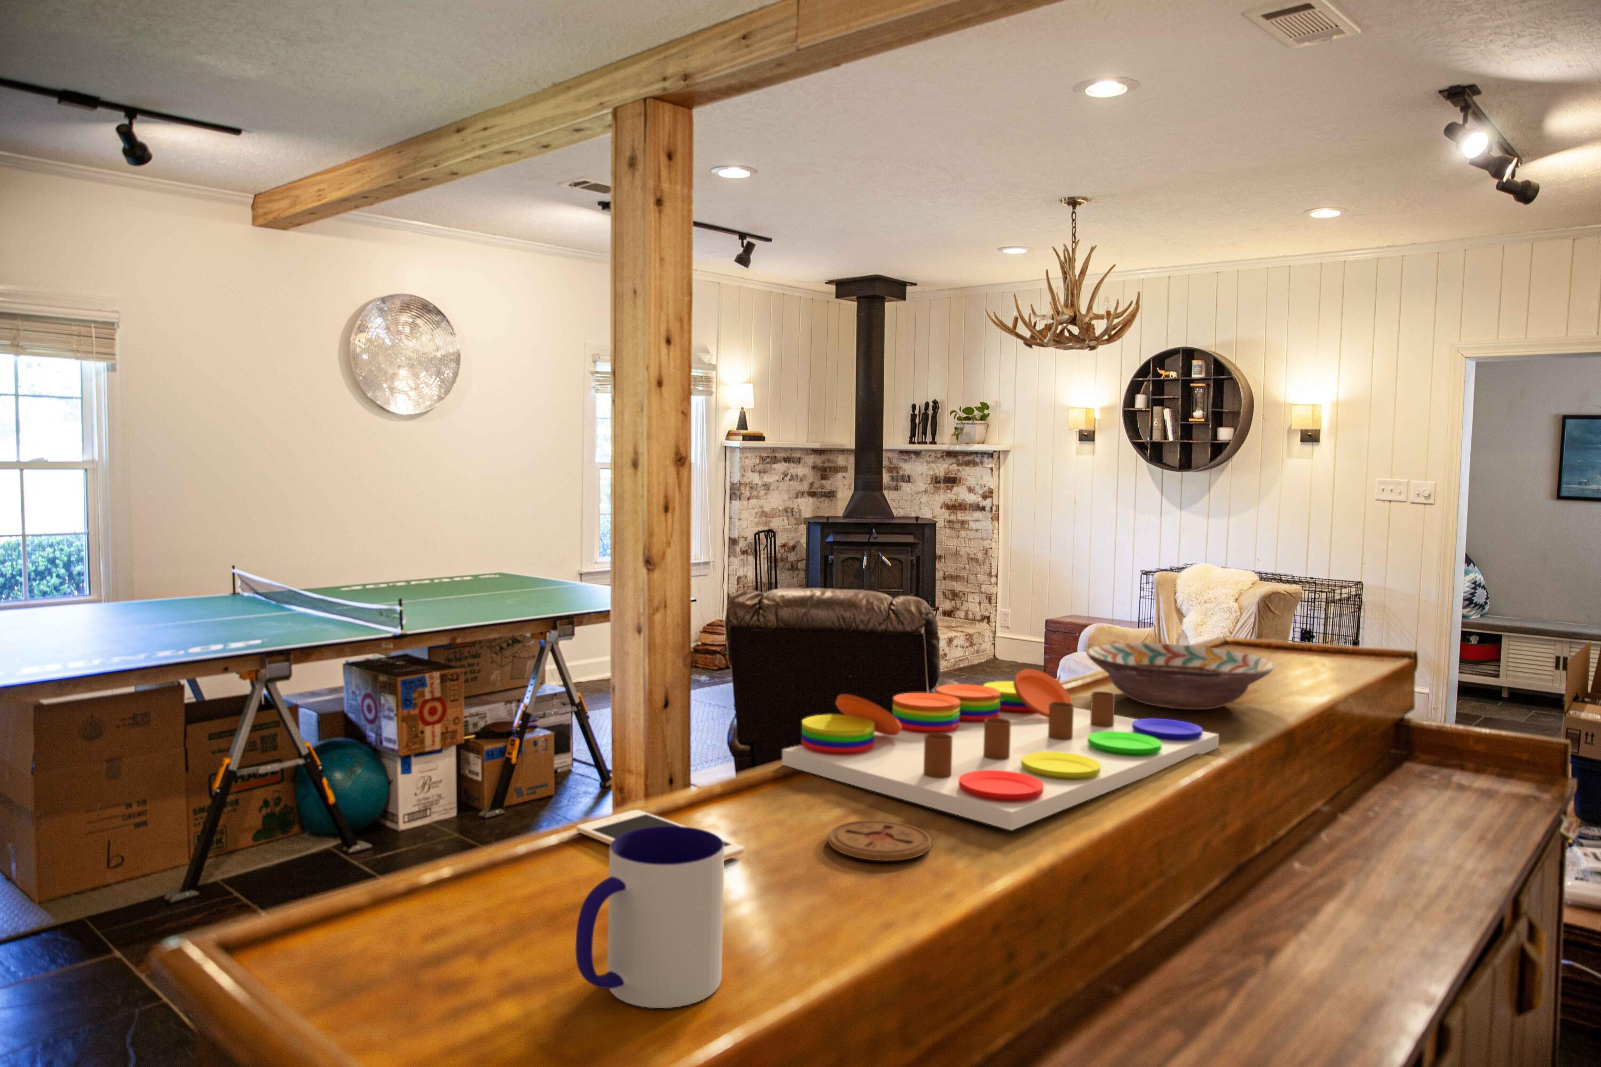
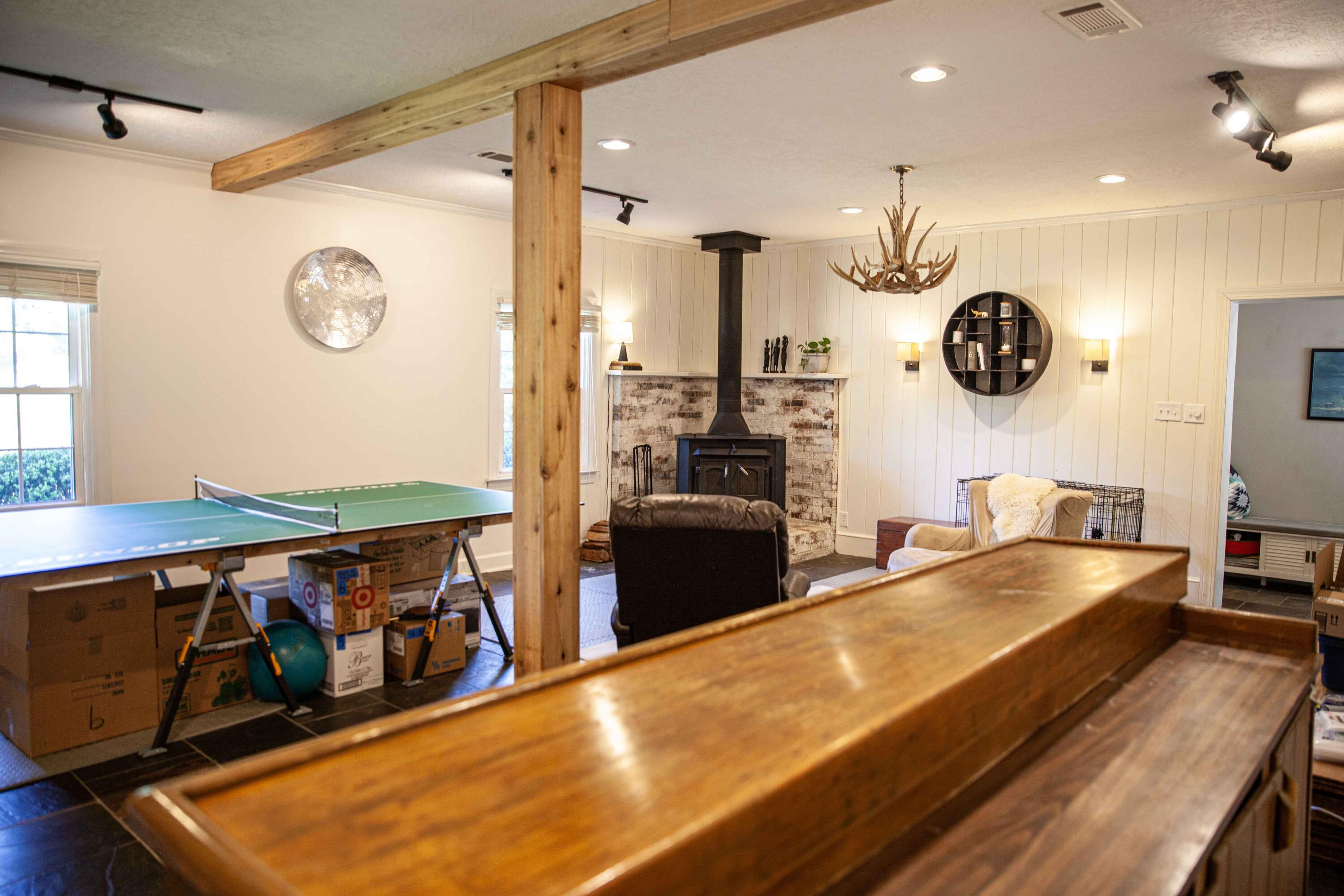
- mug (647, 919)
- coaster (879, 840)
- board game (1009, 724)
- cell phone (655, 826)
- decorative bowl (1177, 679)
